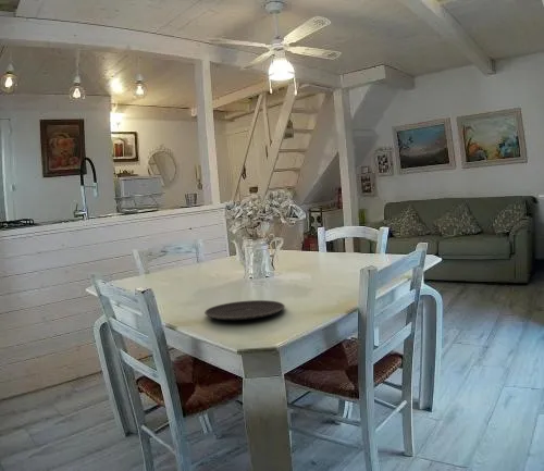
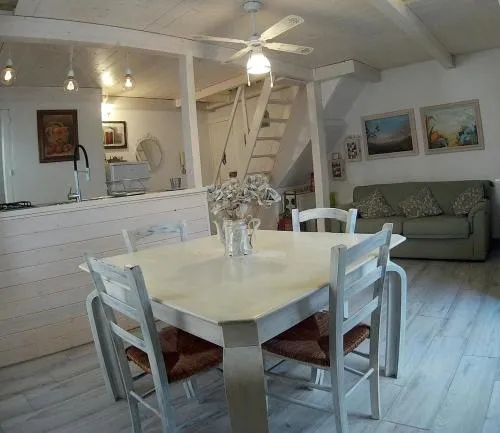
- plate (245, 310)
